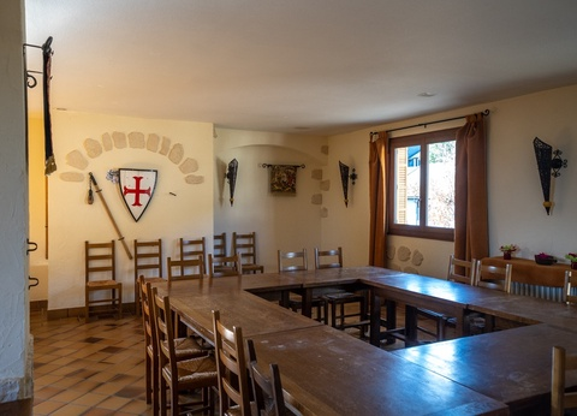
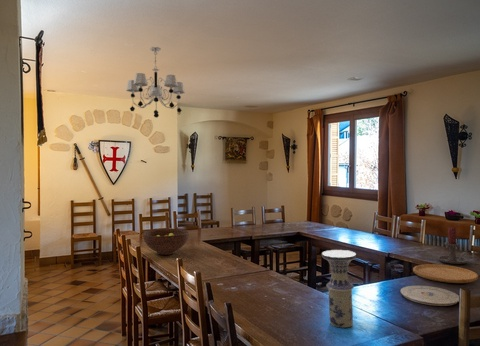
+ candle holder (455, 243)
+ vase (339, 288)
+ cutting board (444, 273)
+ fruit bowl (166, 242)
+ plate (429, 295)
+ chandelier (155, 83)
